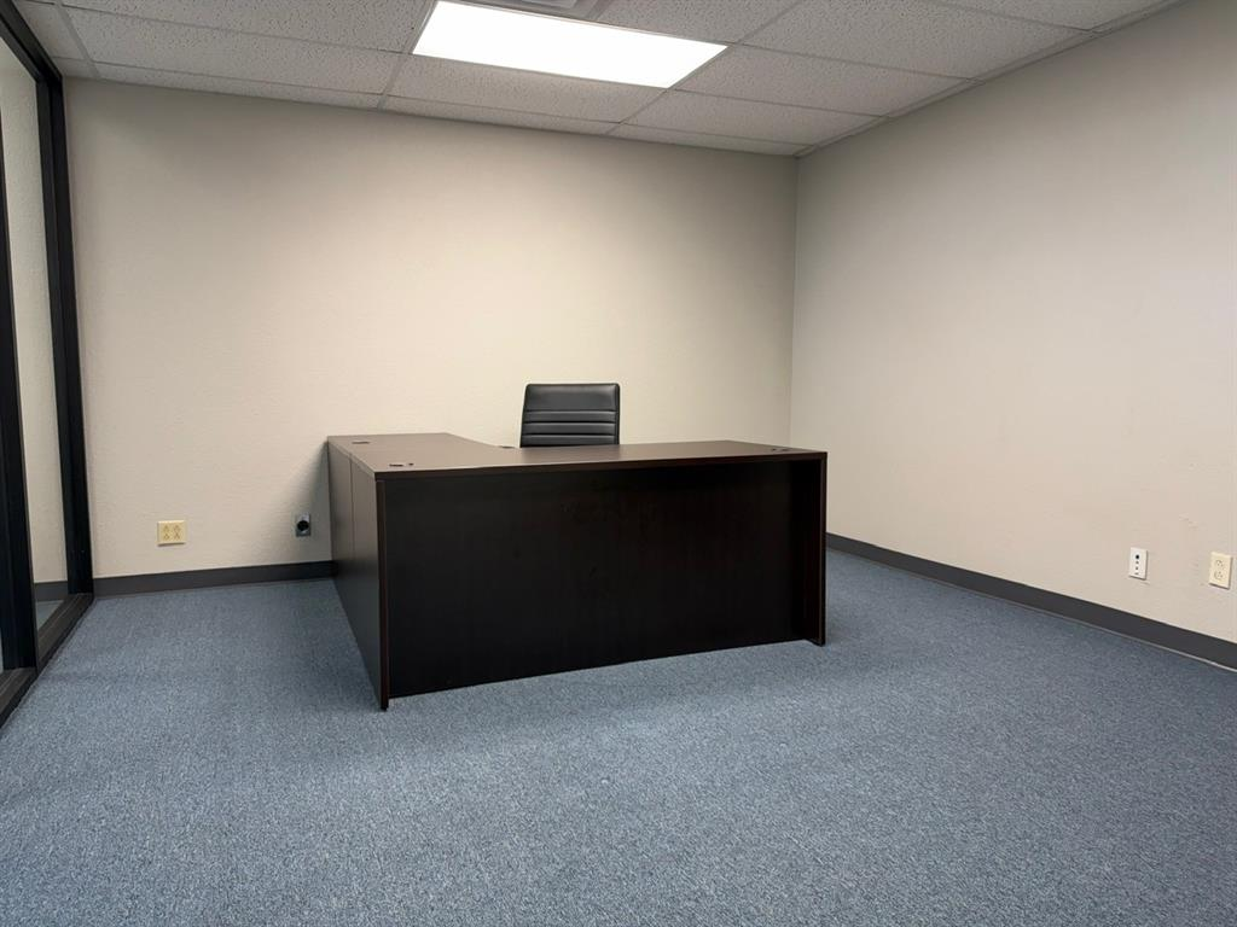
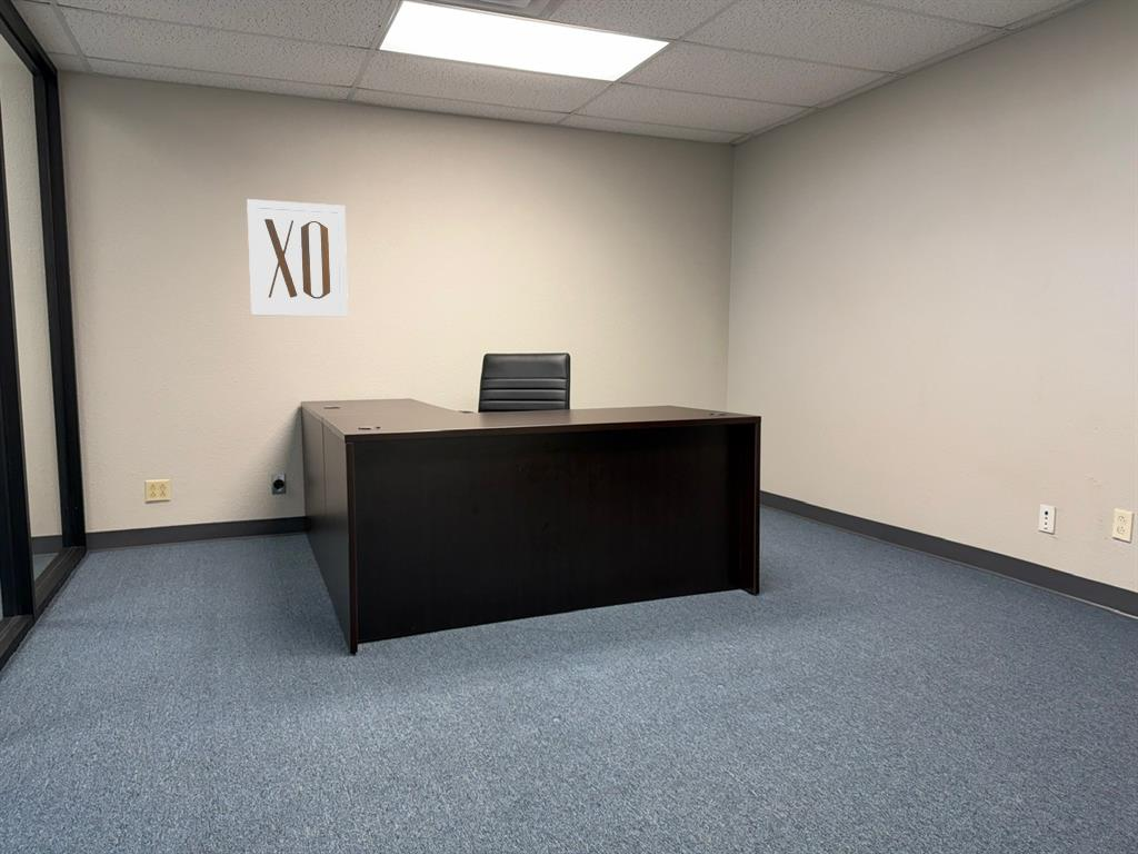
+ wall art (298, 259)
